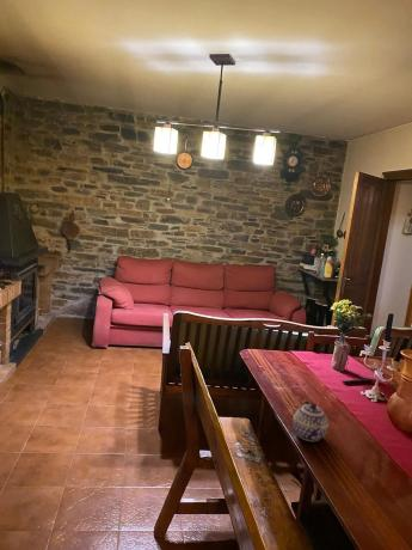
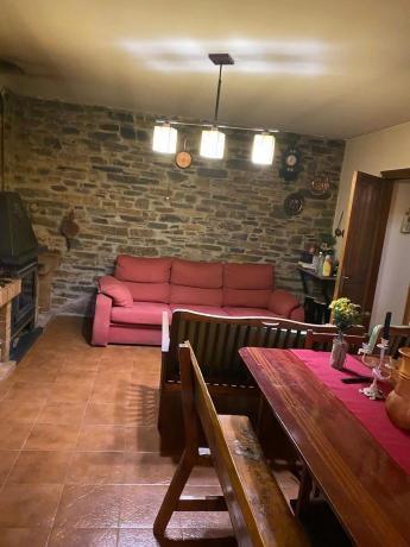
- teapot (310, 420)
